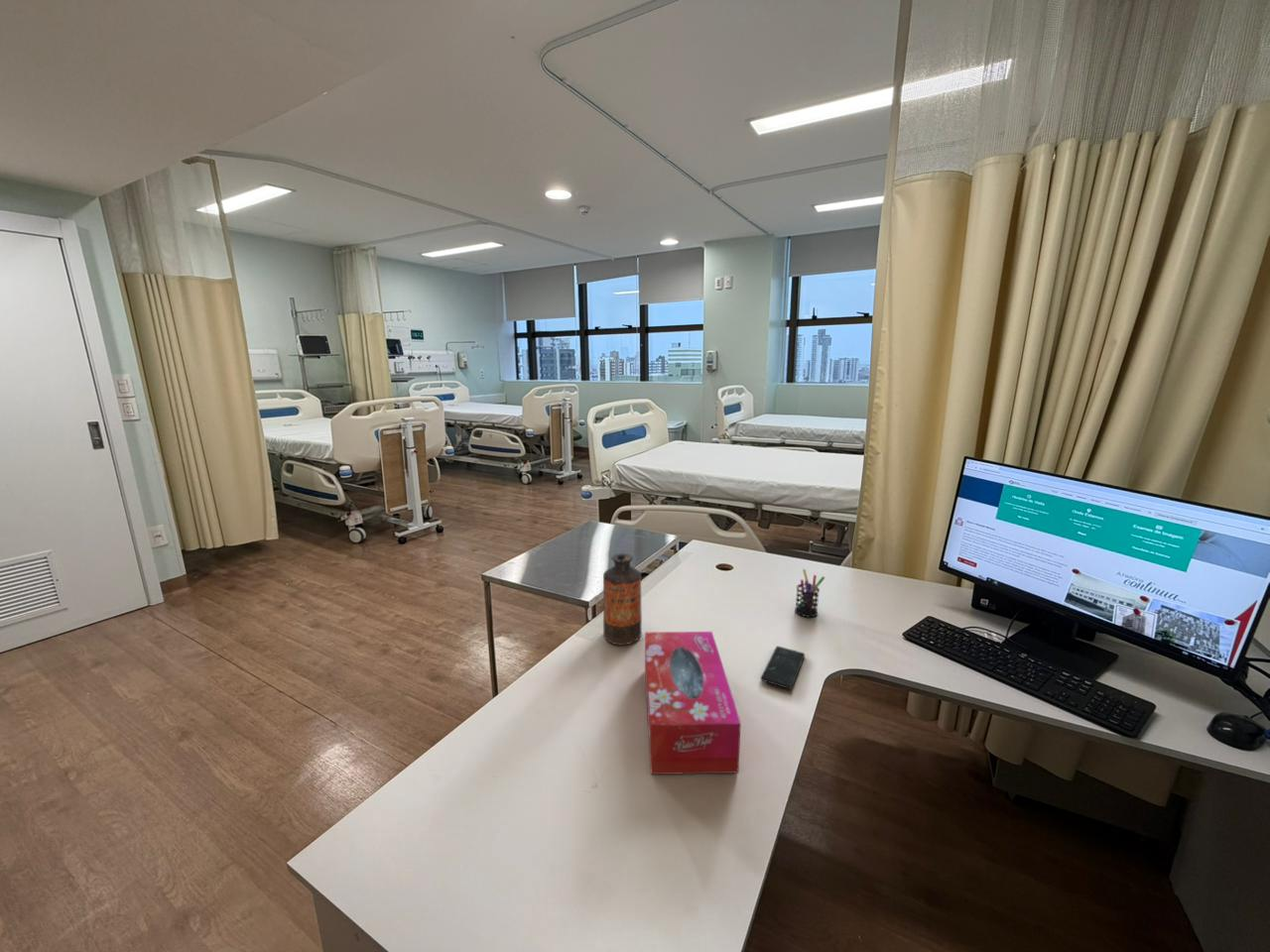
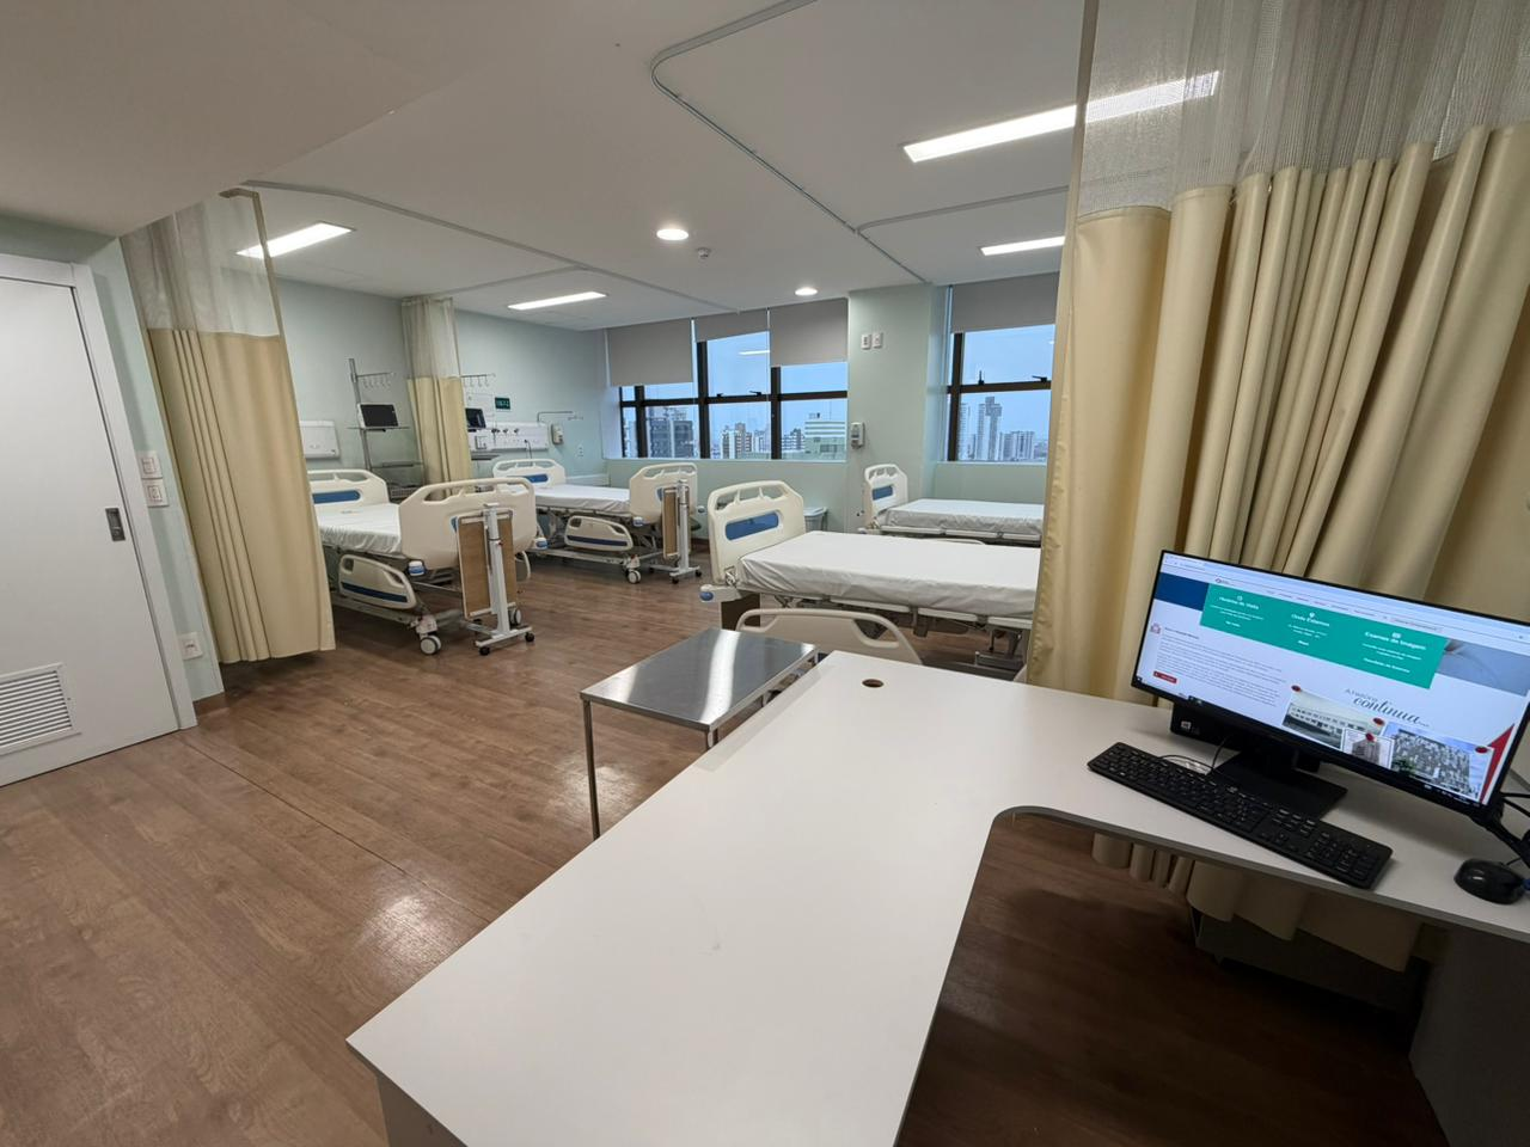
- pen holder (811, 591)
- bottle (621, 596)
- tissue box (685, 693)
- smartphone (783, 665)
